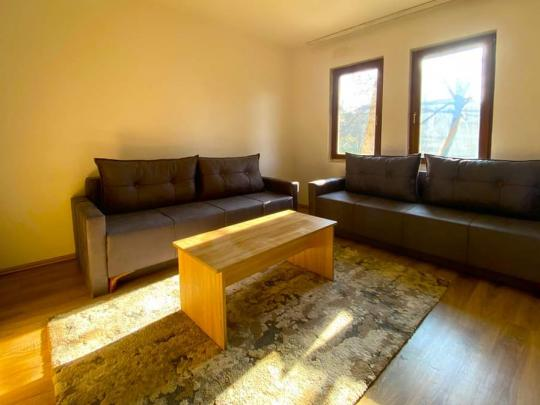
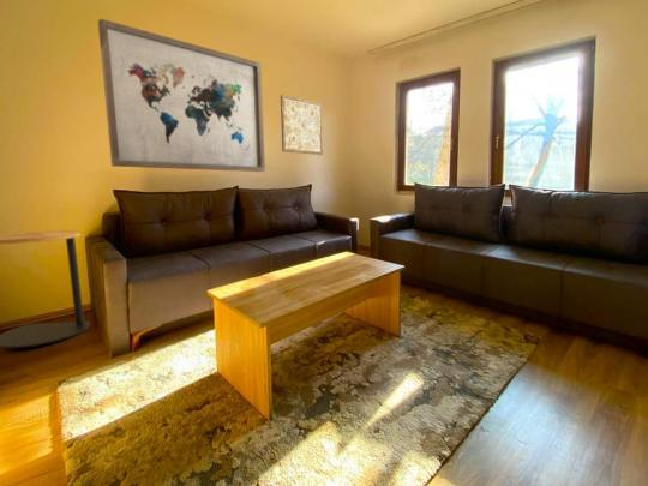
+ wall art (194, 108)
+ wall art (301, 127)
+ side table (71, 284)
